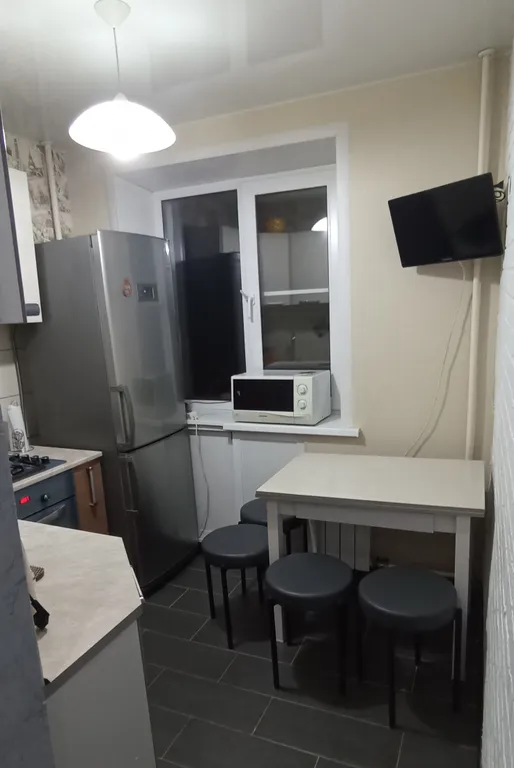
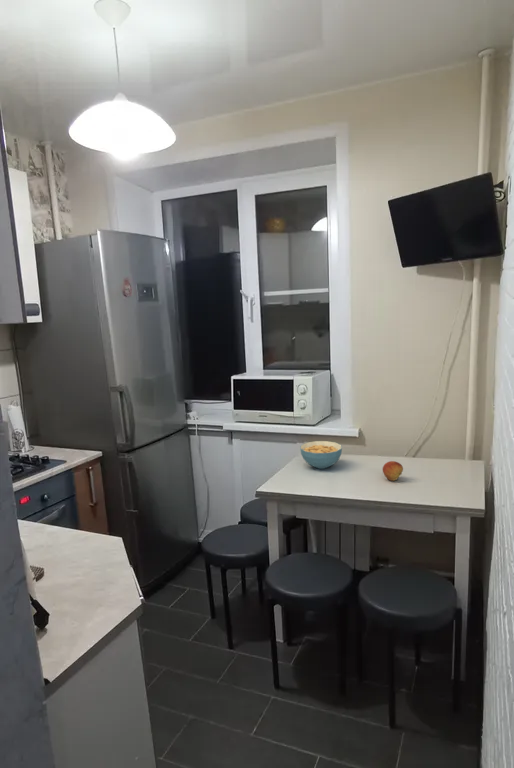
+ fruit (392, 470)
+ cereal bowl (321, 456)
